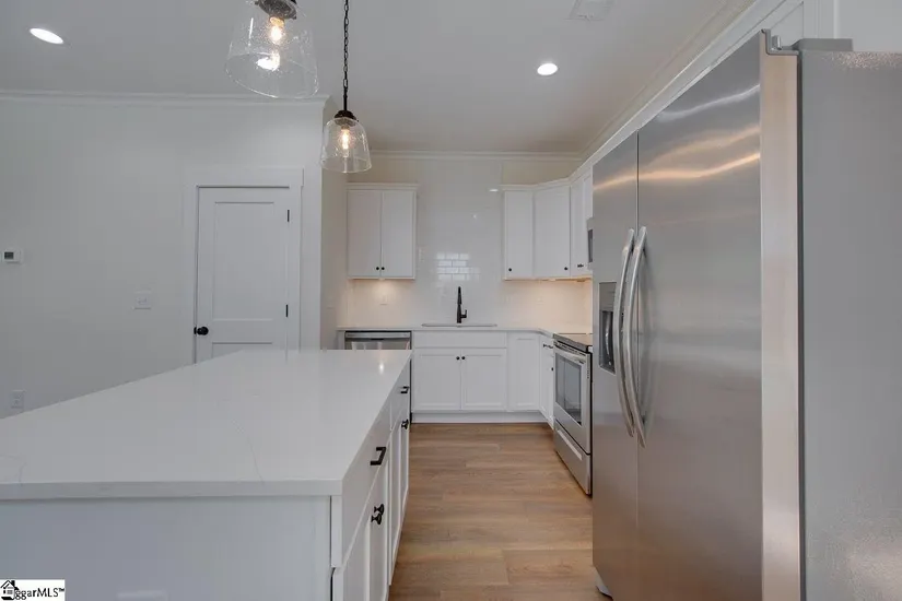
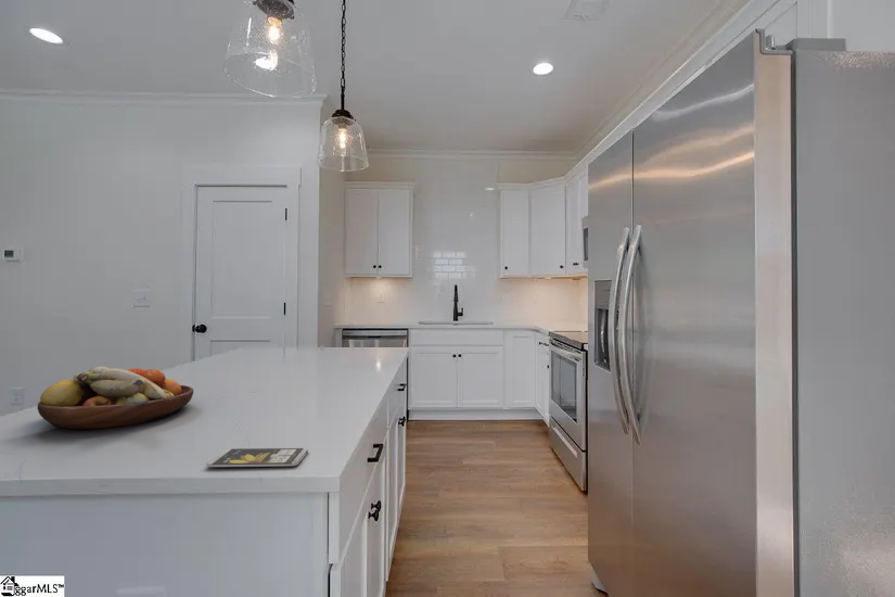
+ fruit bowl (123, 389)
+ smartphone (259, 457)
